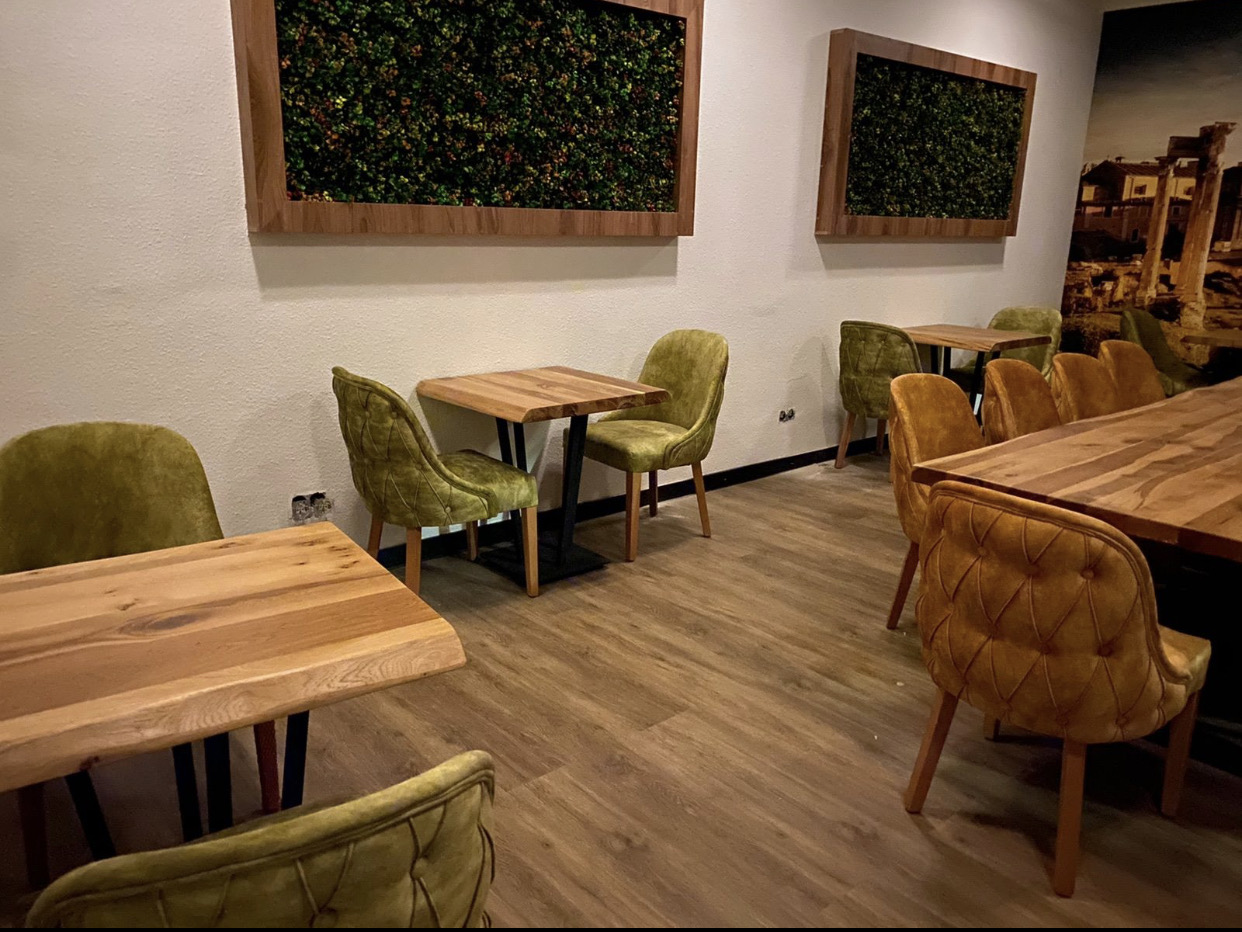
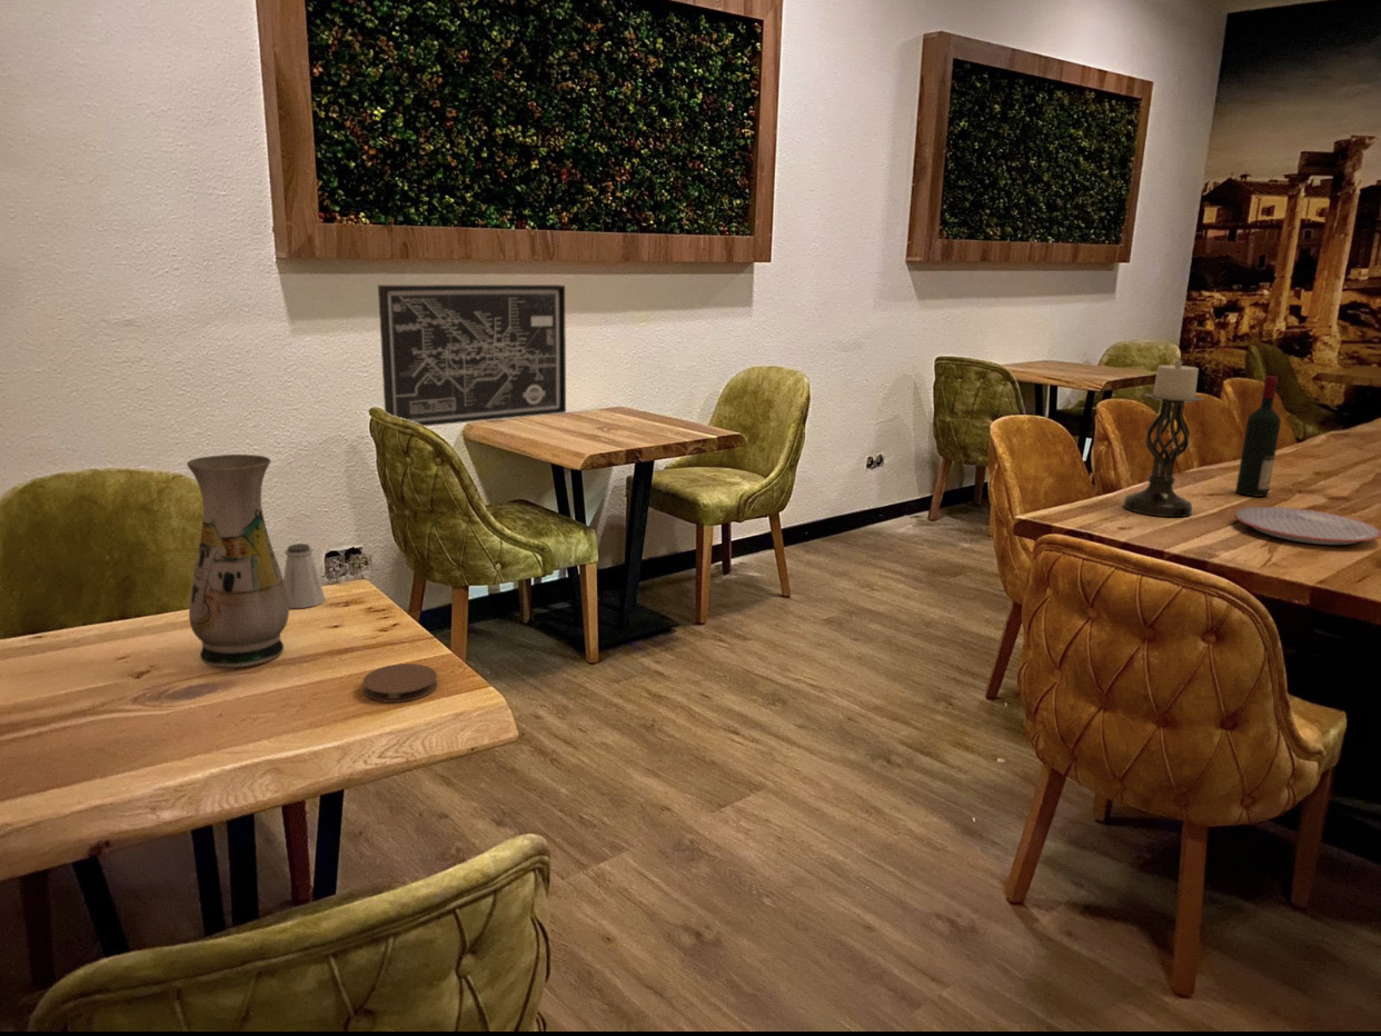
+ vase (235, 559)
+ alcohol (1261, 436)
+ saltshaker (300, 574)
+ candle holder (1171, 435)
+ coaster (400, 681)
+ plate (1304, 527)
+ wall art (478, 353)
